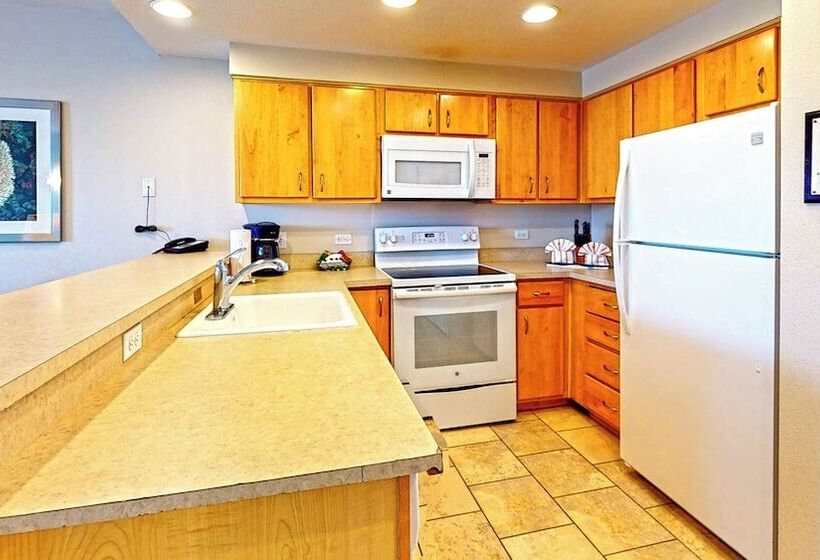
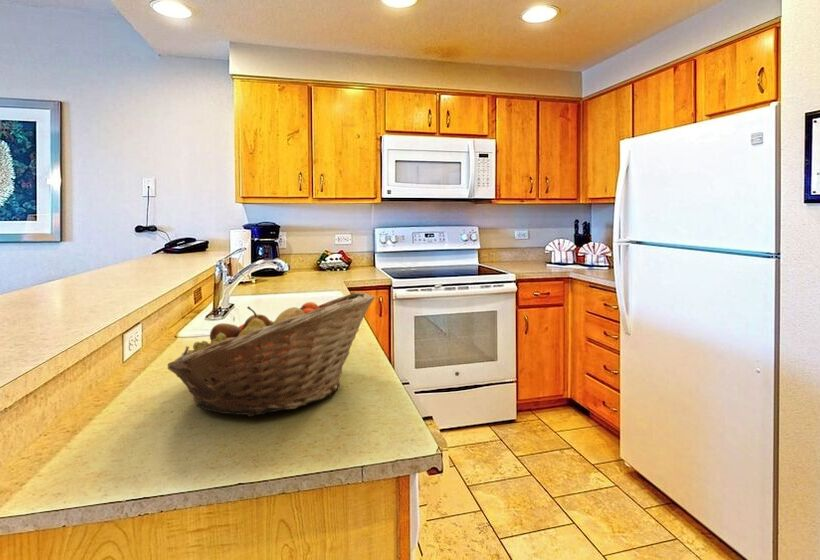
+ fruit basket (281, 342)
